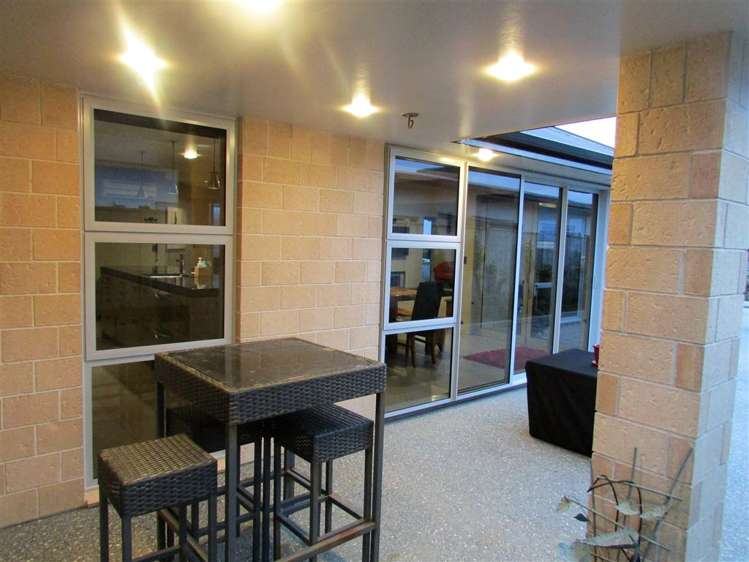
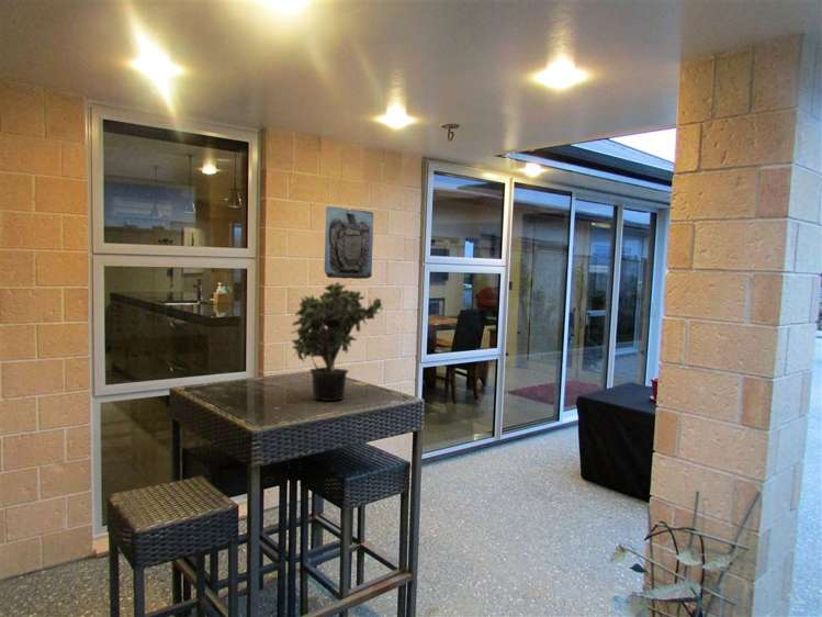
+ potted plant (337, 339)
+ wall sculpture (351, 244)
